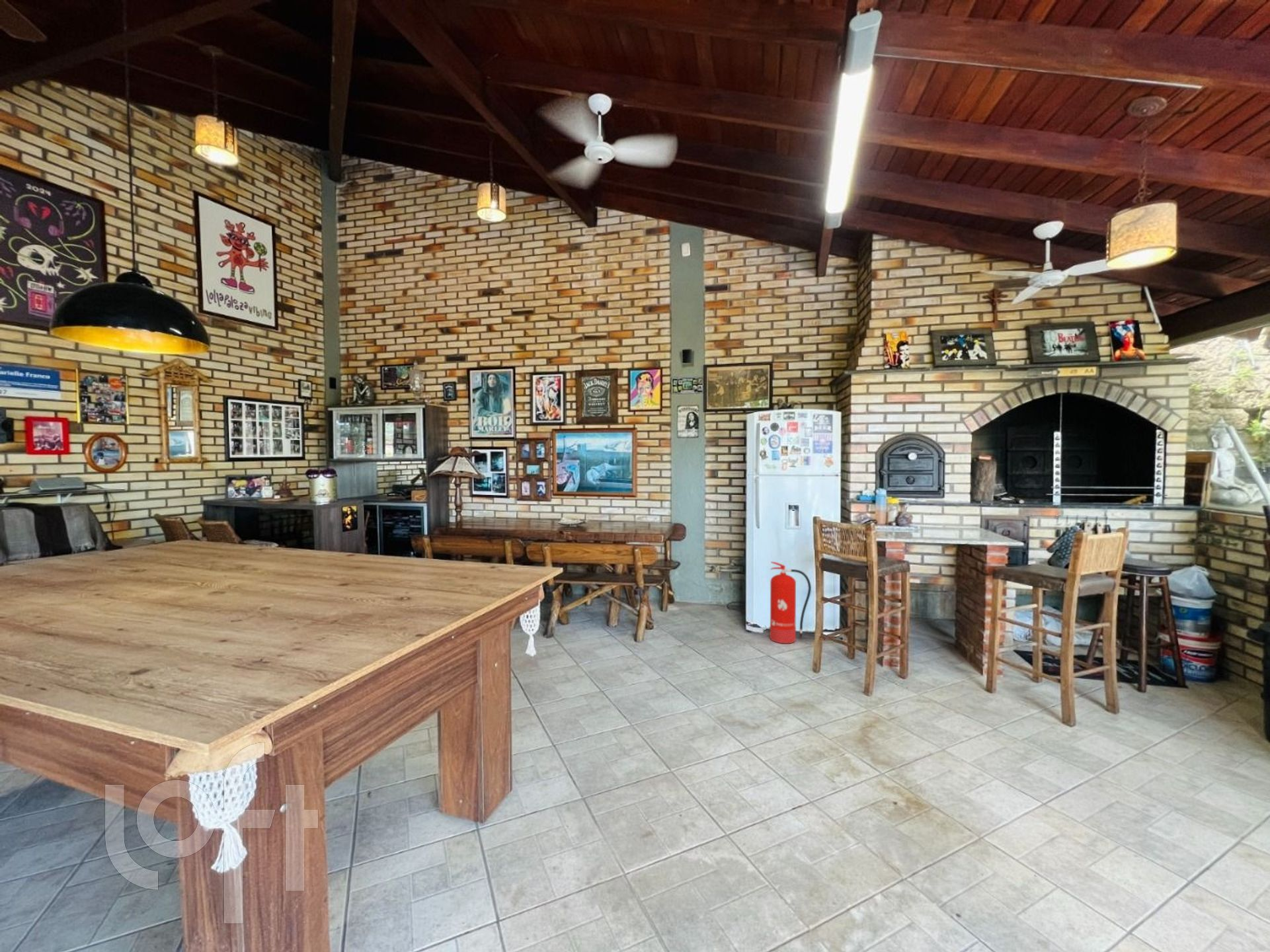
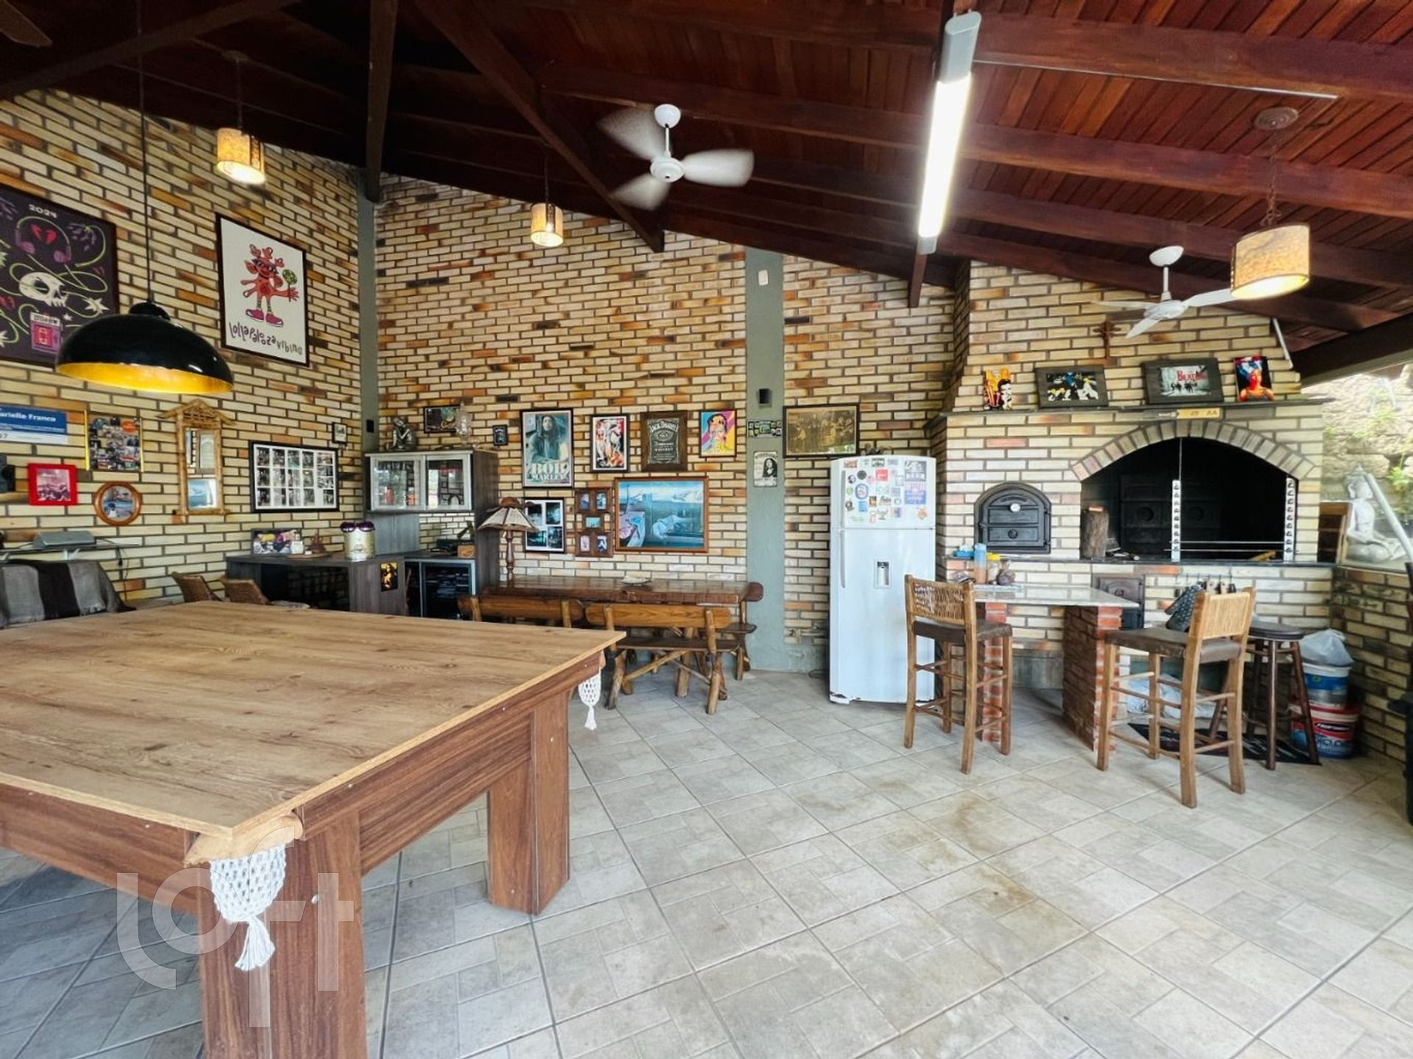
- fire extinguisher (790, 601)
